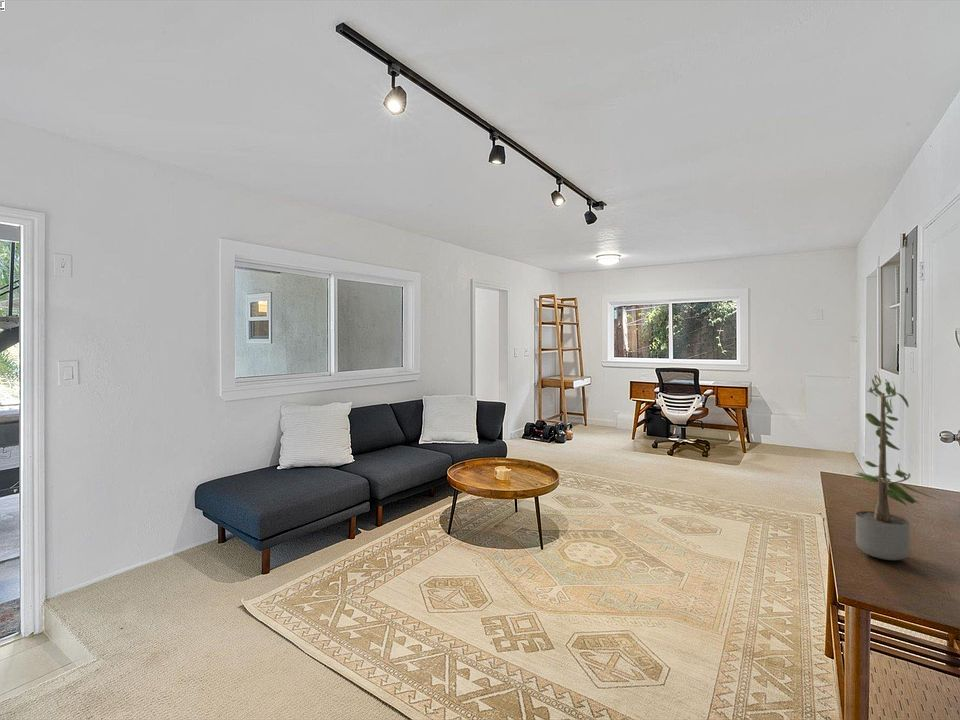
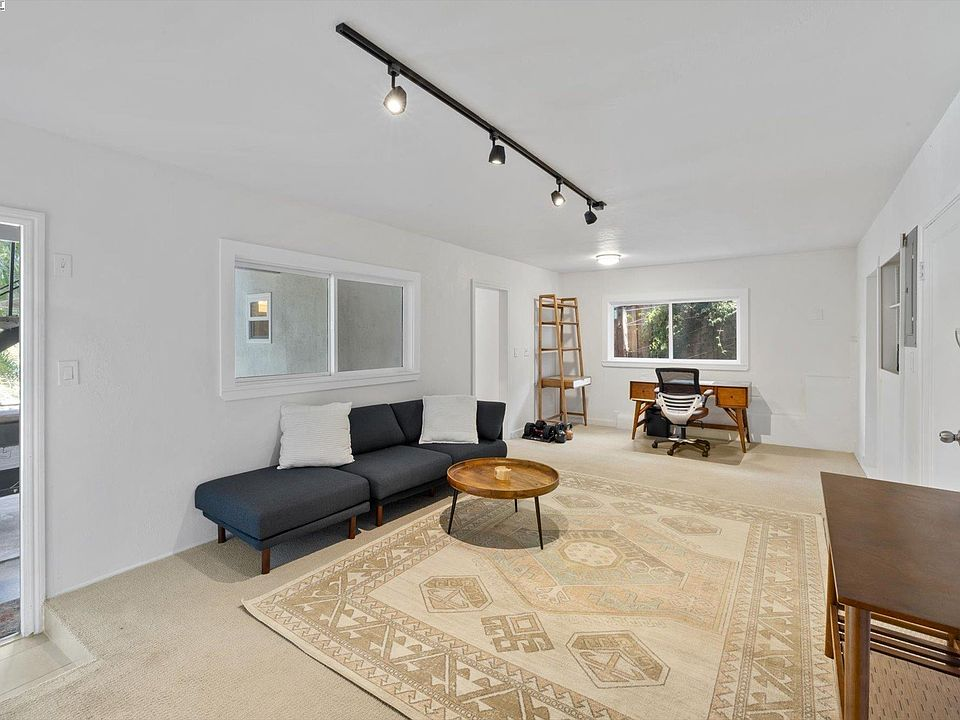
- potted plant (885, 461)
